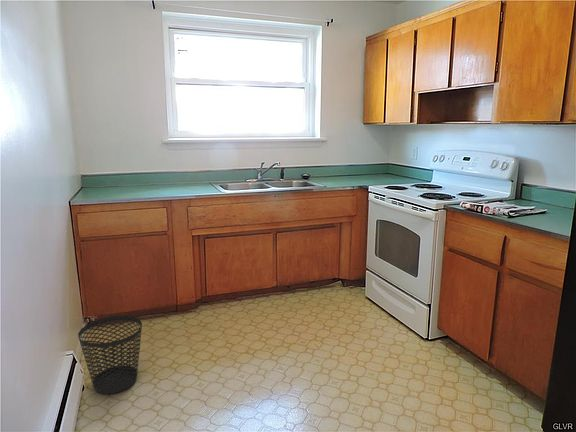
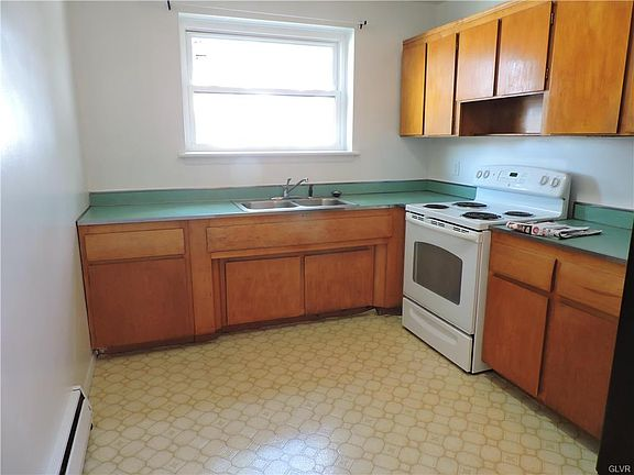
- wastebasket (113, 355)
